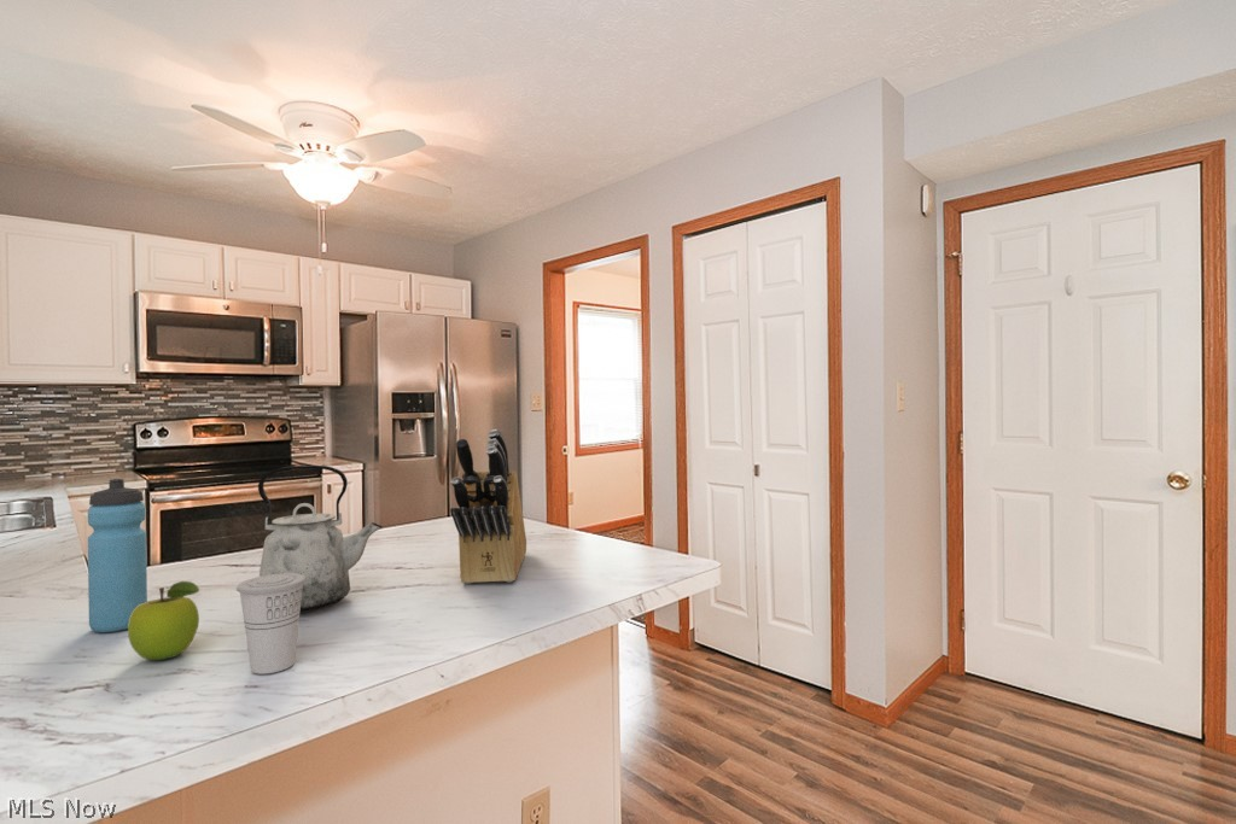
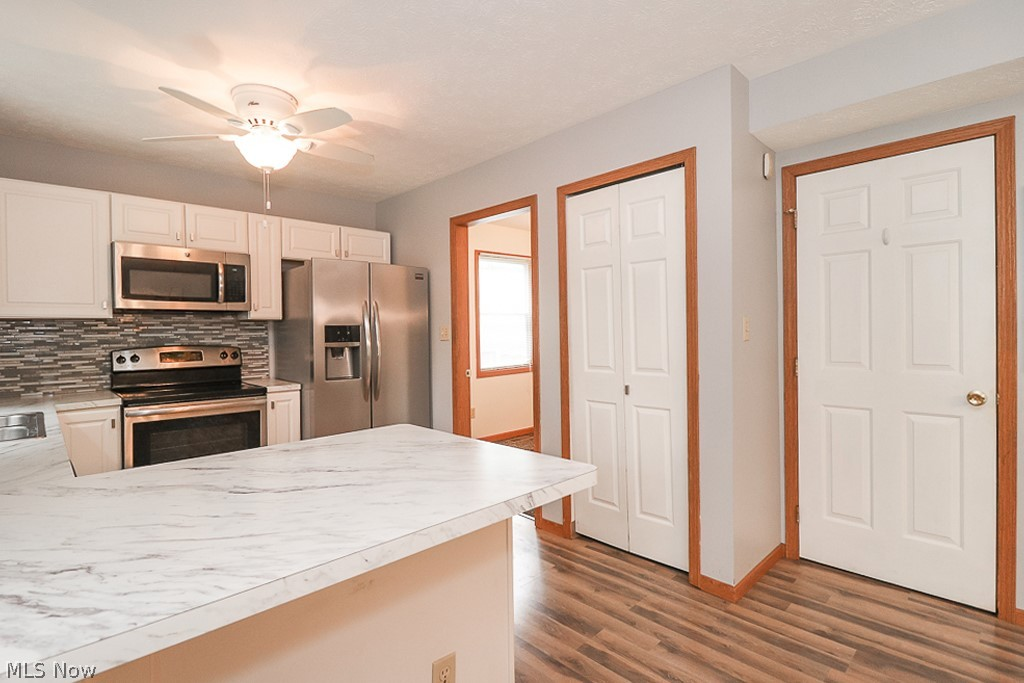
- fruit (169, 619)
- cup (272, 621)
- water bottle (117, 551)
- knife block (491, 501)
- kettle (321, 534)
